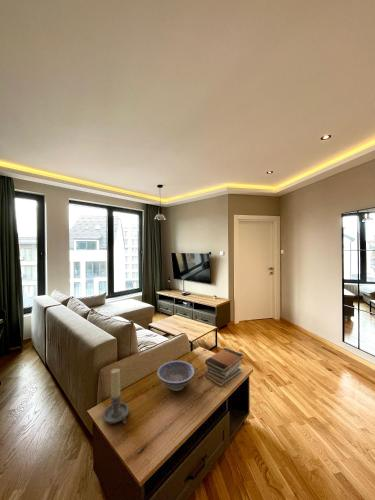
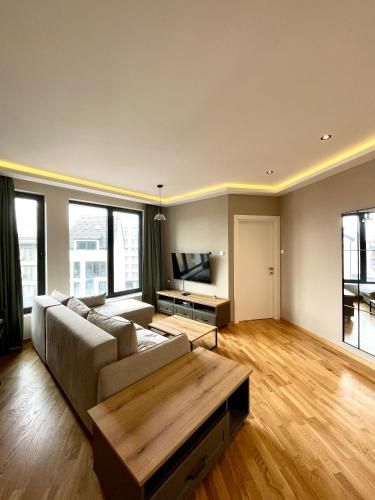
- book stack (224, 365)
- decorative bowl (176, 378)
- candle holder (117, 393)
